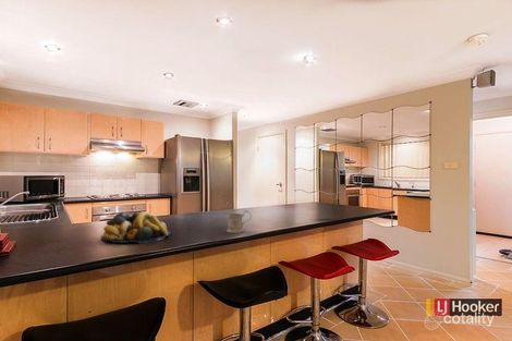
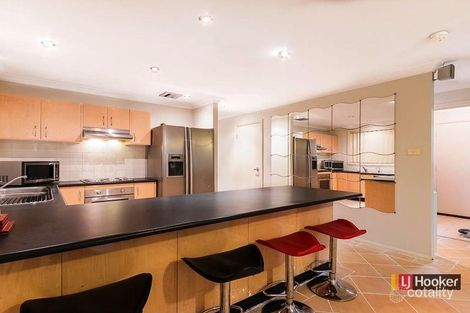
- fruit bowl (137, 223)
- mug (239, 220)
